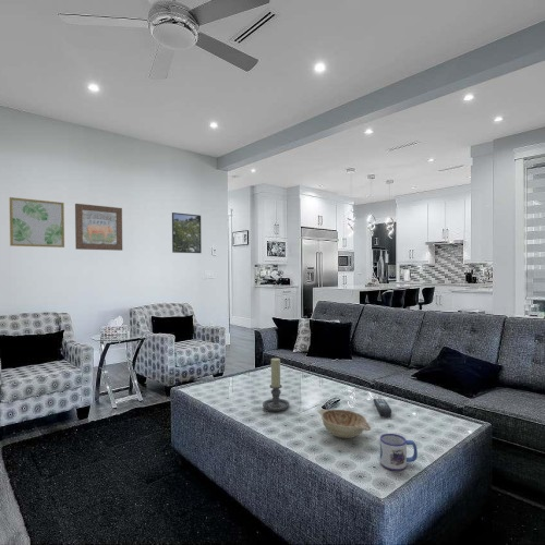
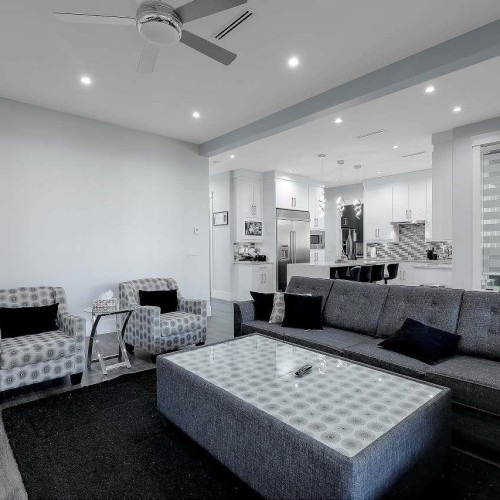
- candle holder (274, 383)
- wall art (37, 223)
- decorative bowl (343, 425)
- mug (398, 451)
- remote control (382, 405)
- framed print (186, 233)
- wall art (99, 228)
